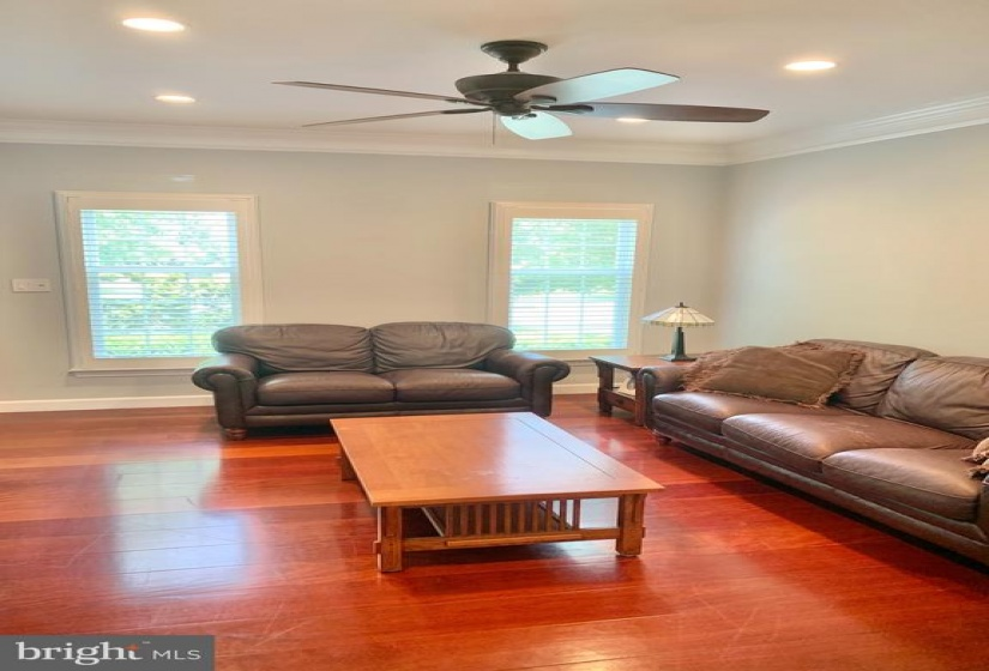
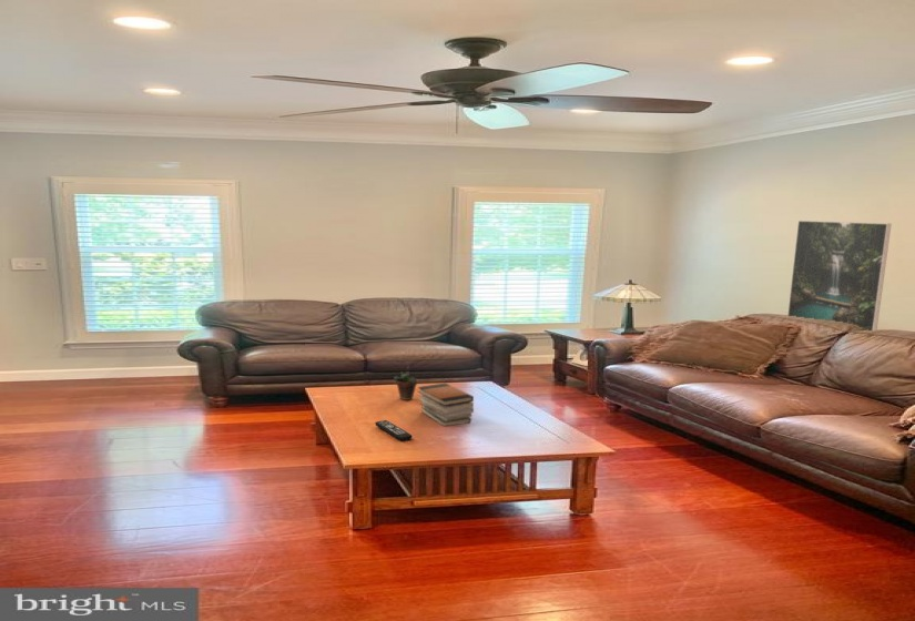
+ succulent plant (406, 381)
+ book stack (445, 404)
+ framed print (834, 276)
+ remote control (393, 430)
